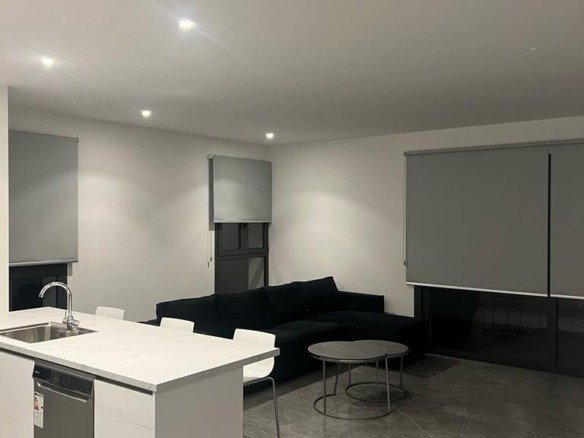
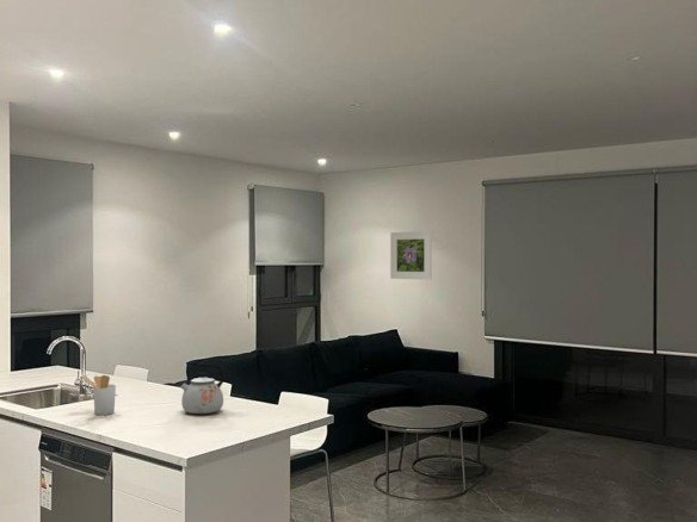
+ kettle (202, 387)
+ utensil holder (98, 393)
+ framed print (411, 255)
